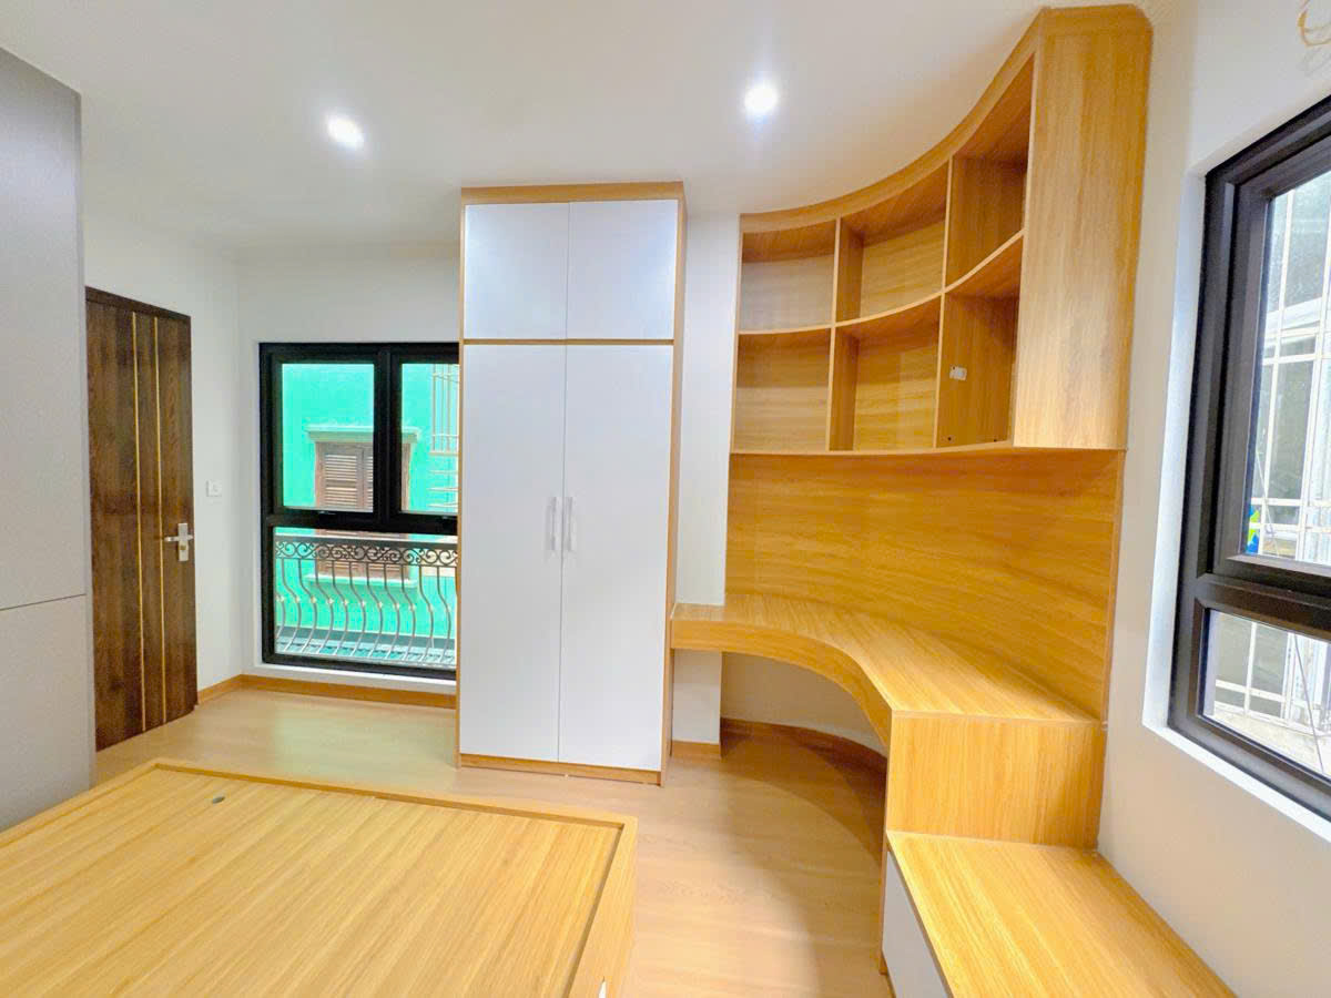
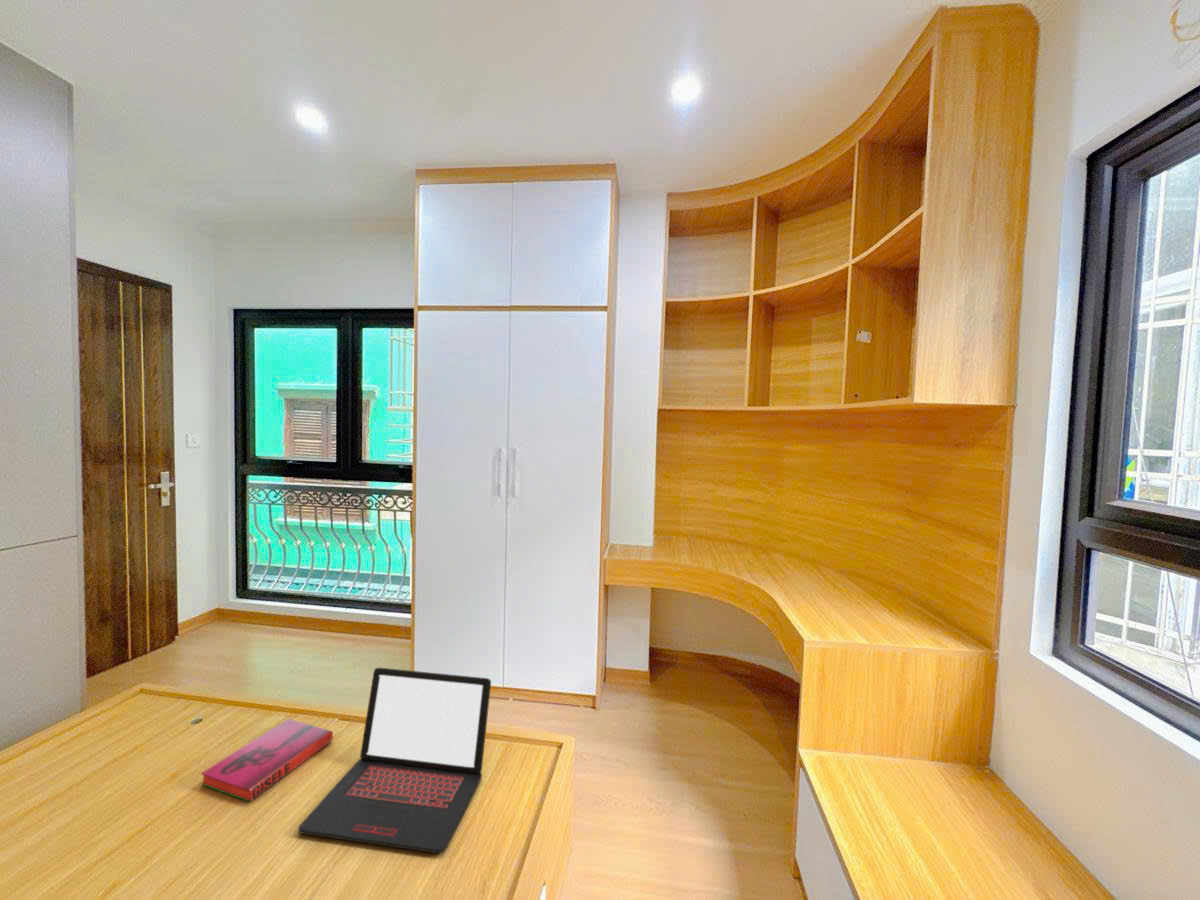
+ laptop (403, 748)
+ hardback book (271, 756)
